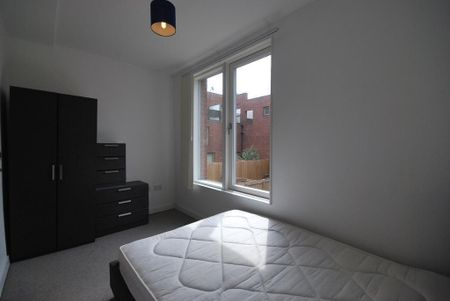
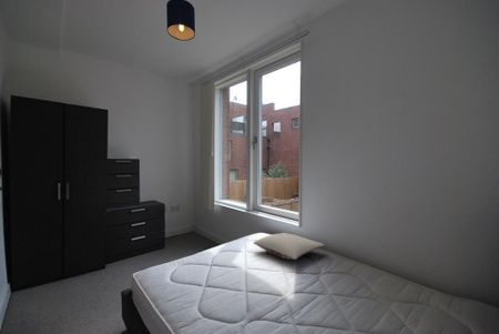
+ pillow (288, 243)
